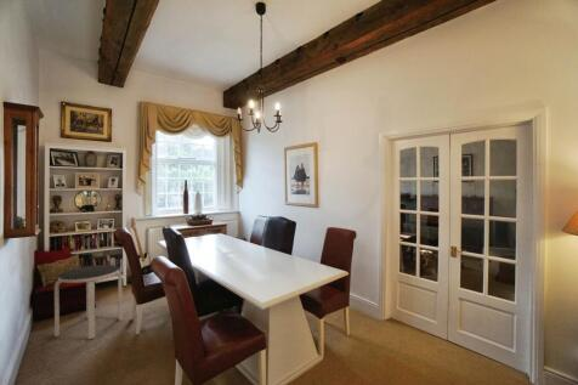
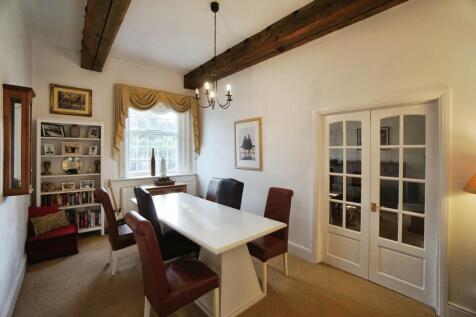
- side table (90, 299)
